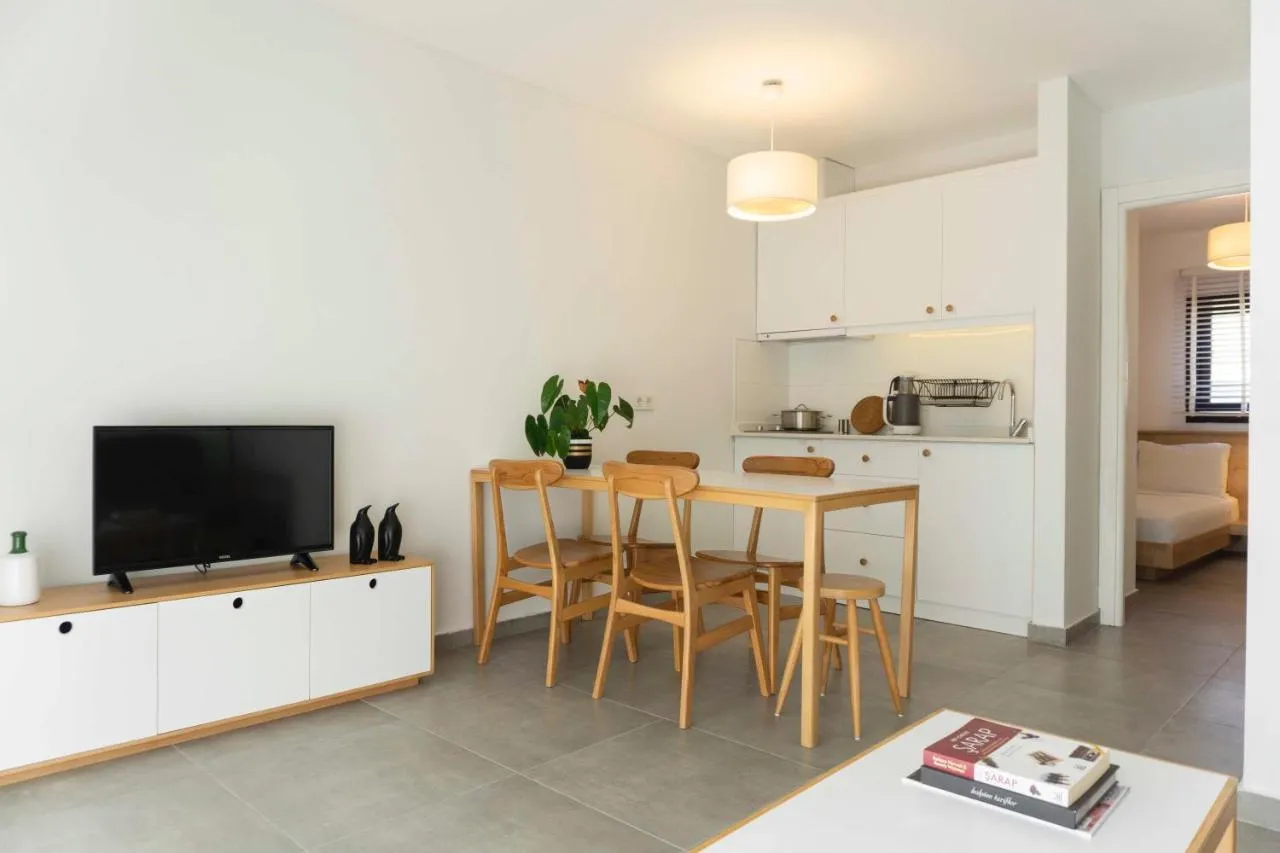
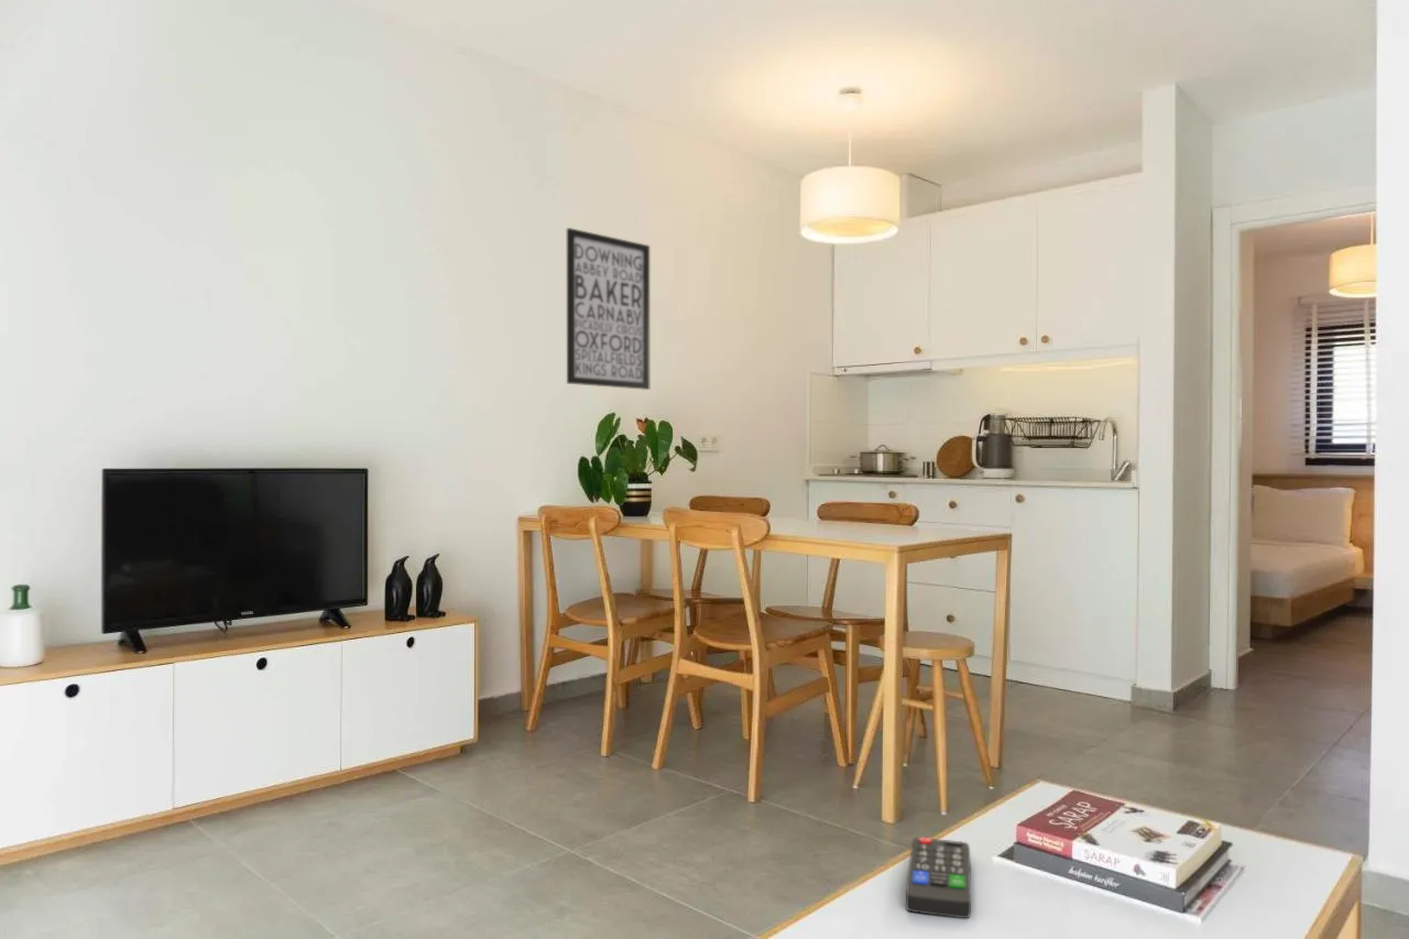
+ wall art (610, 312)
+ remote control (939, 873)
